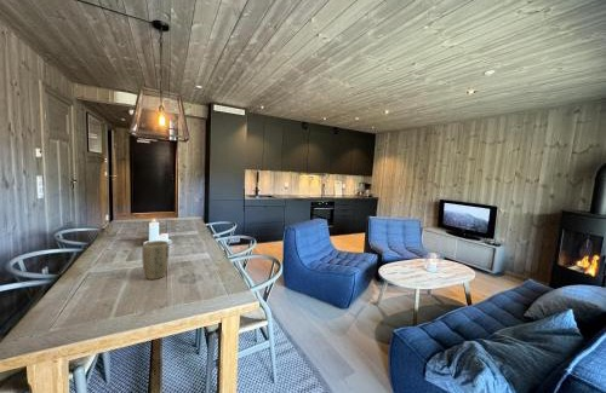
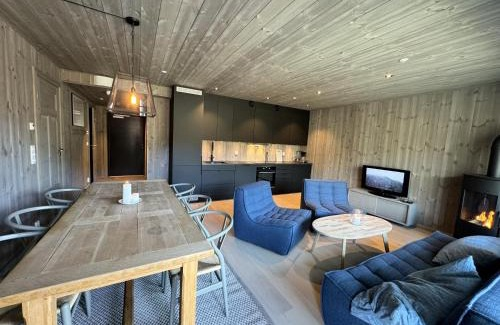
- plant pot (155, 259)
